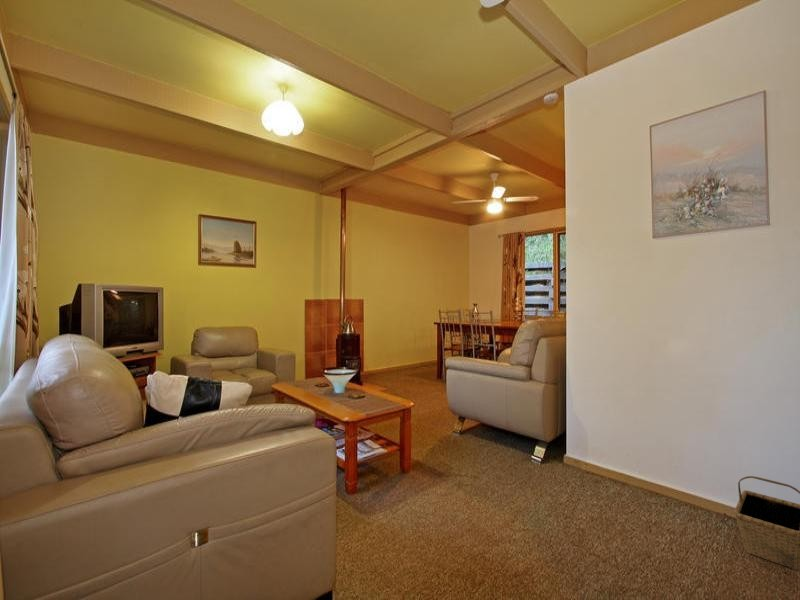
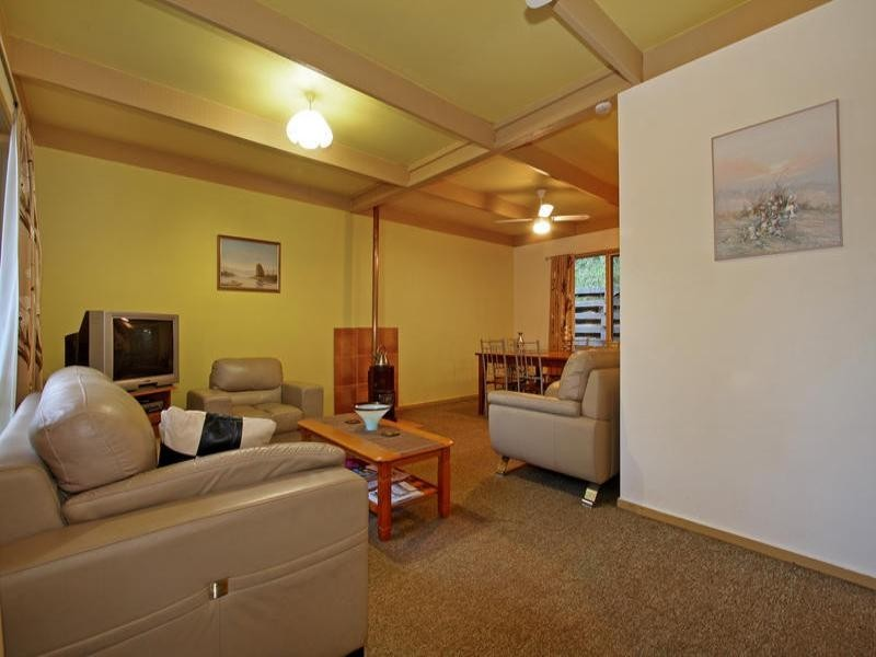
- basket (770, 513)
